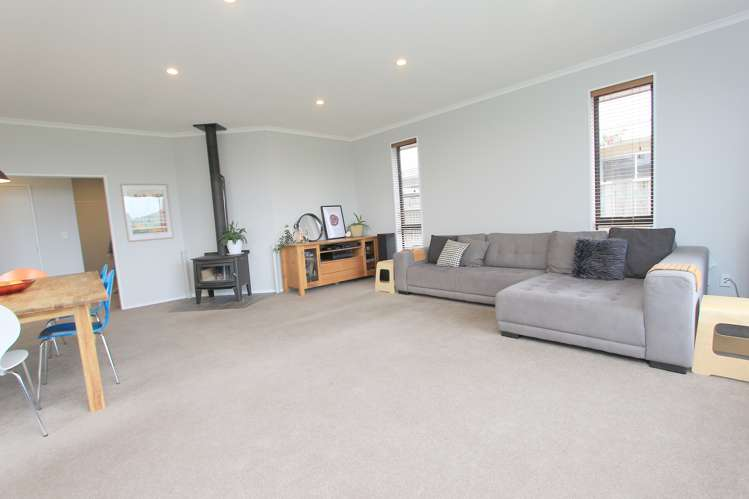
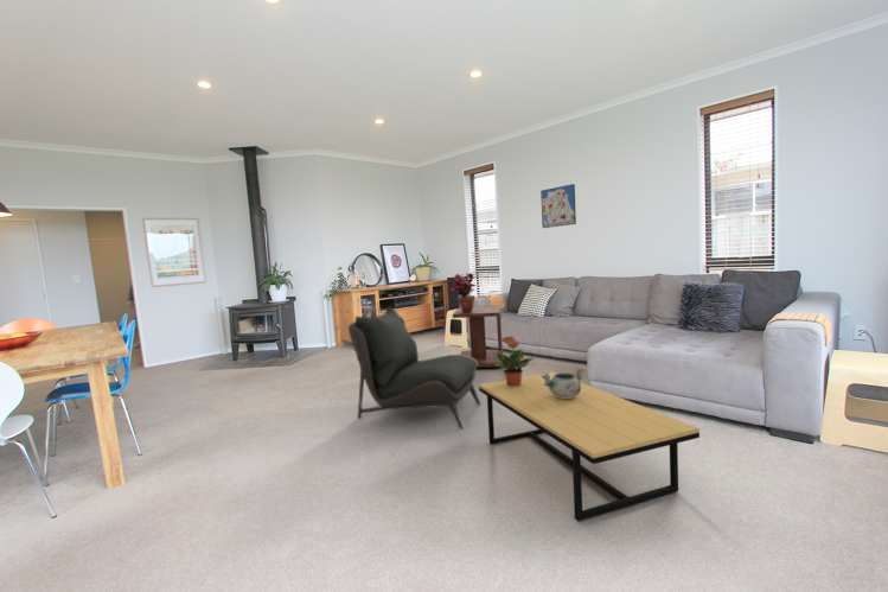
+ decorative bowl (563, 383)
+ coffee table (569, 433)
+ potted plant (511, 361)
+ wall art (557, 206)
+ potted plant (464, 292)
+ side table (479, 335)
+ armless chair (414, 362)
